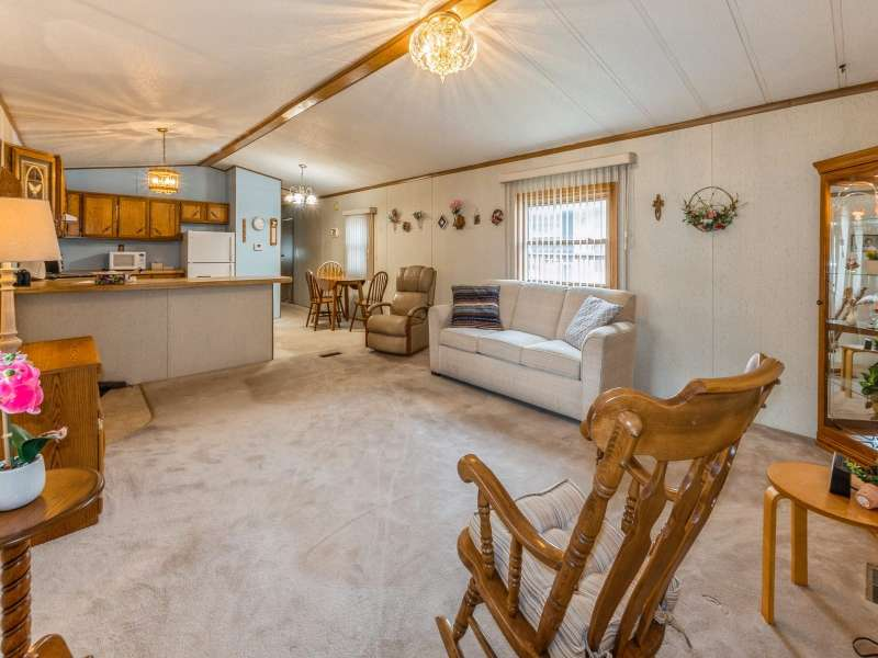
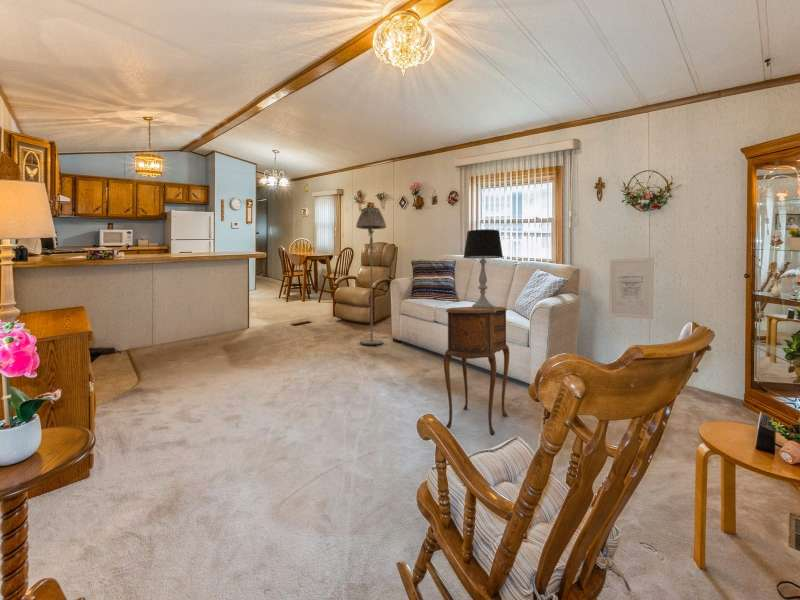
+ table lamp (482, 269)
+ wall art (630, 288)
+ floor lamp (371, 276)
+ side table (472, 358)
